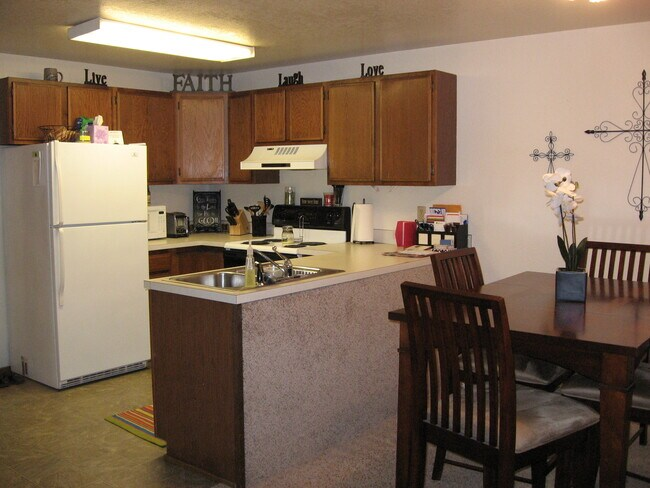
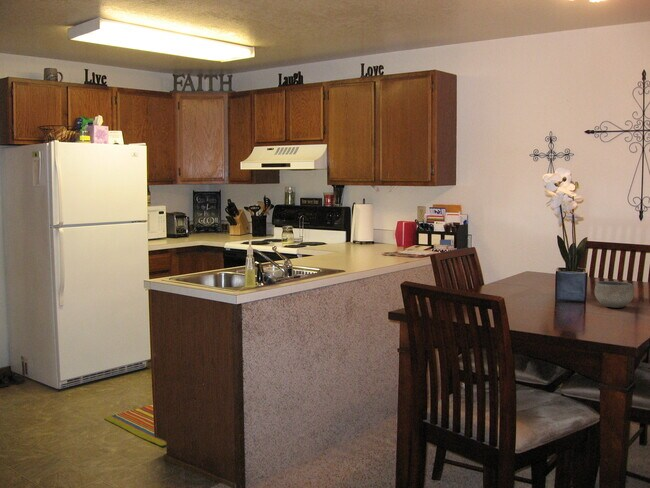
+ bowl (613, 294)
